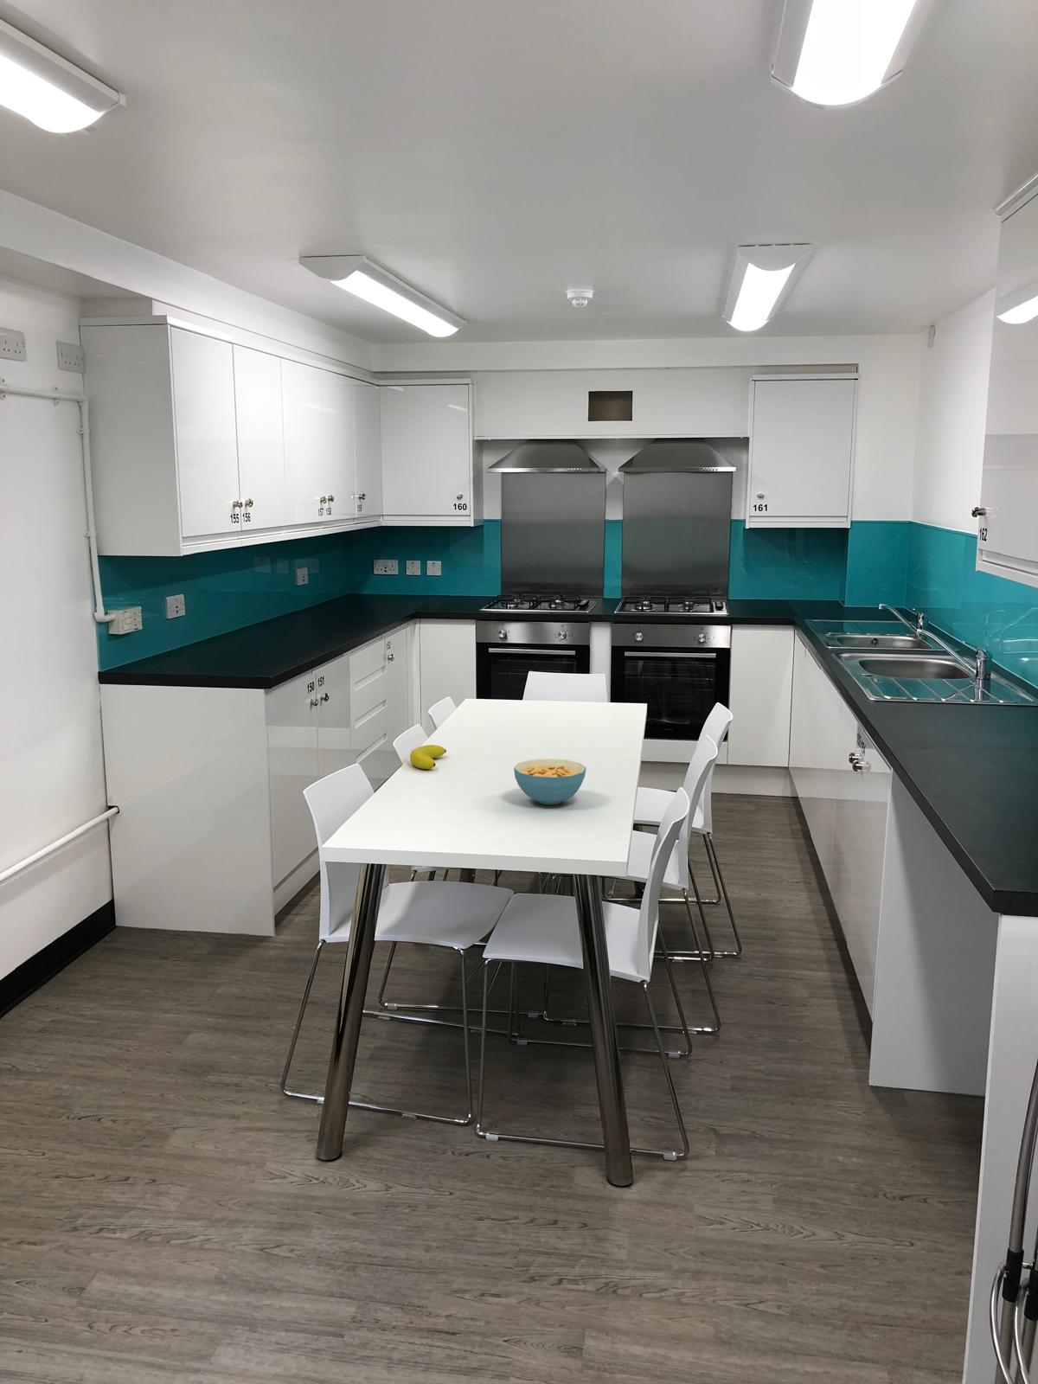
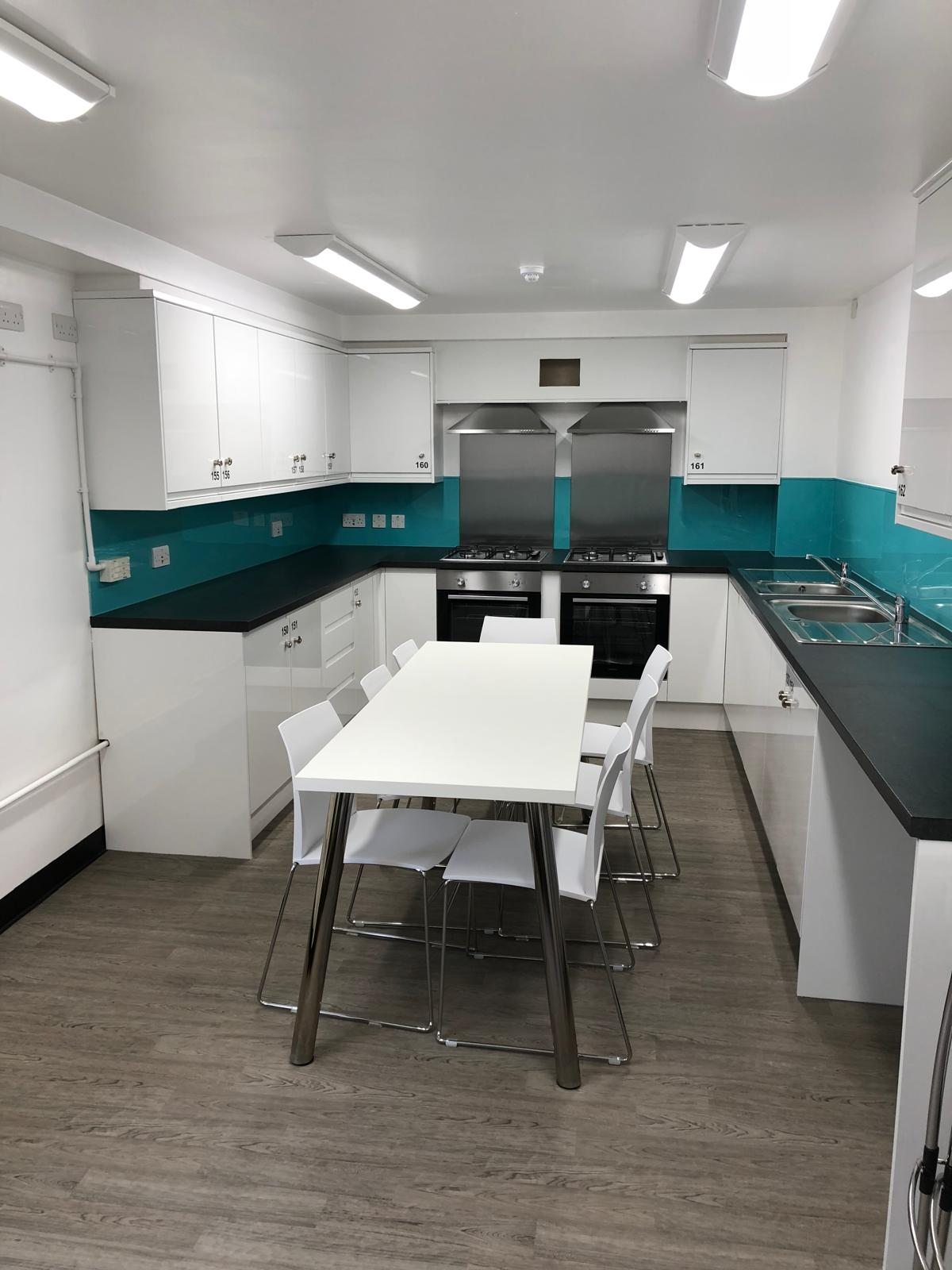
- cereal bowl (550, 785)
- fruit (425, 755)
